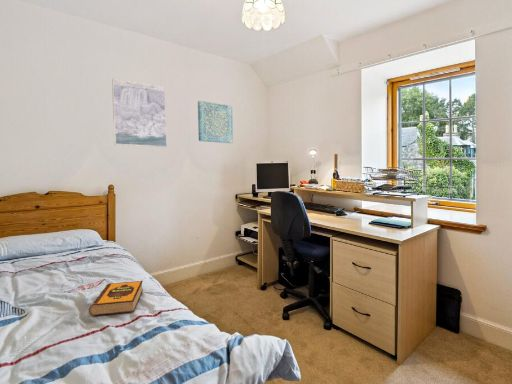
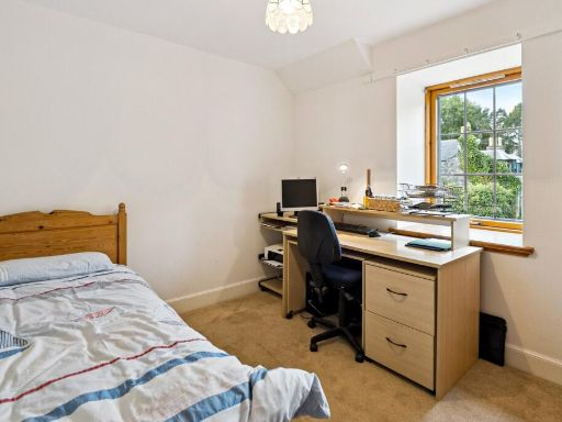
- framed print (140, 114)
- wall art (216, 122)
- hardback book (118, 296)
